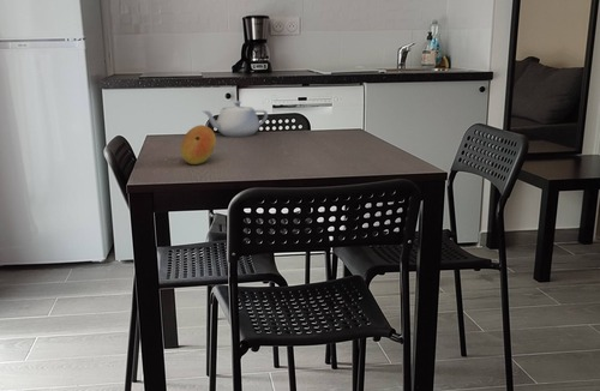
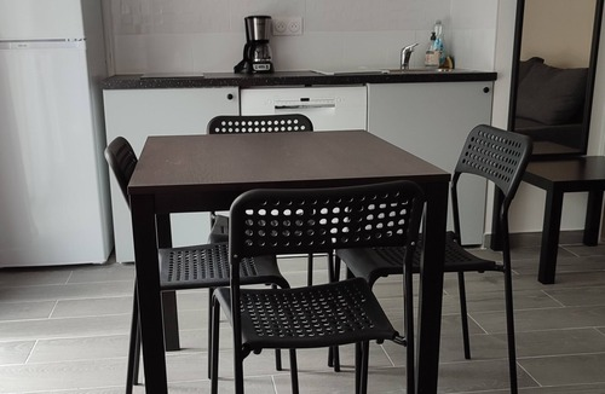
- fruit (198, 143)
- teapot (236, 118)
